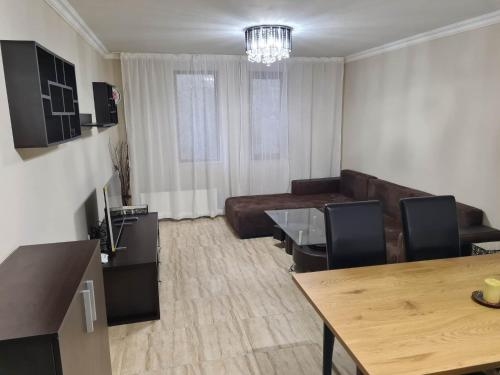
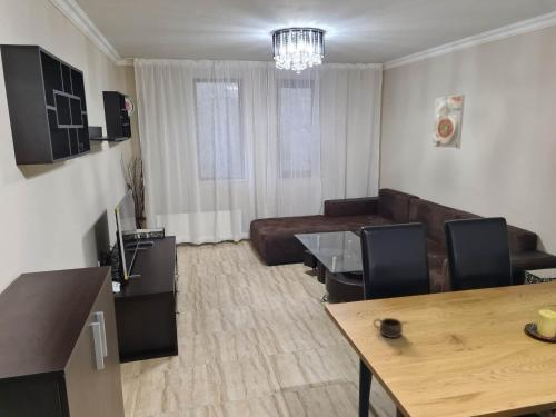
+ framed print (447, 122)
+ cup (387, 326)
